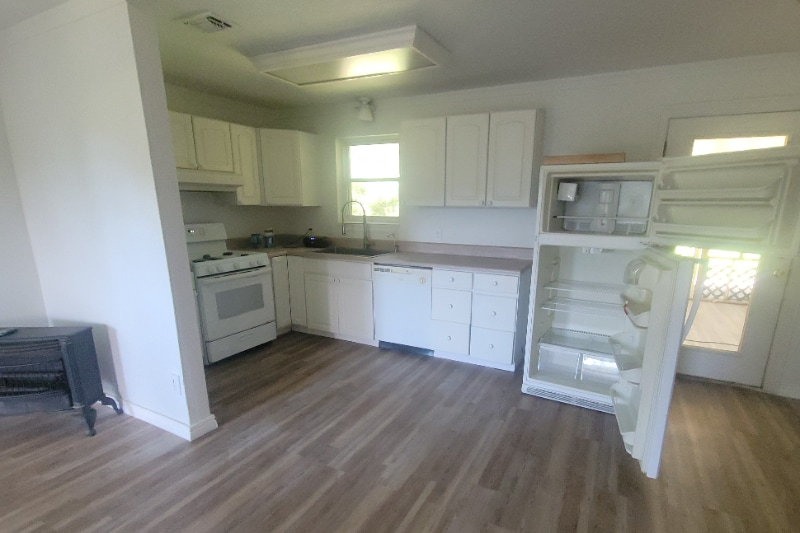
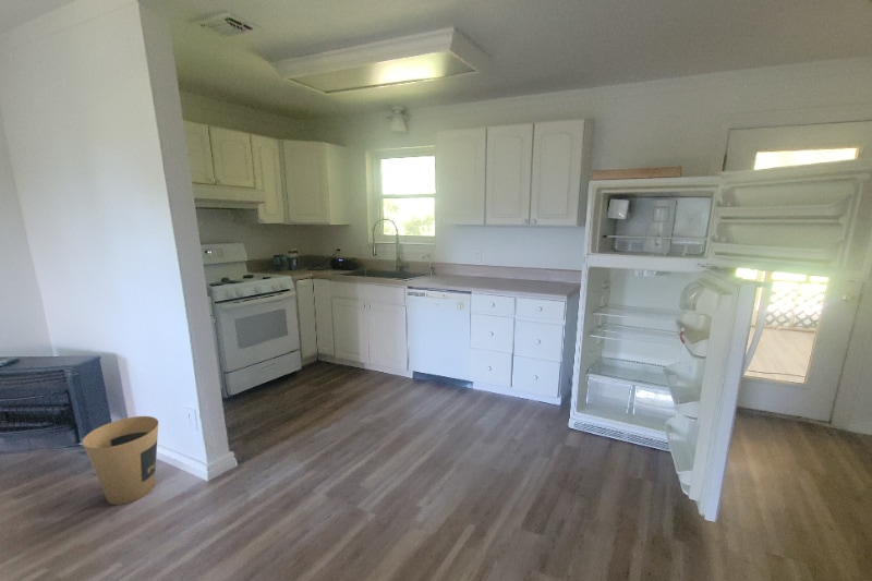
+ trash can (126, 461)
